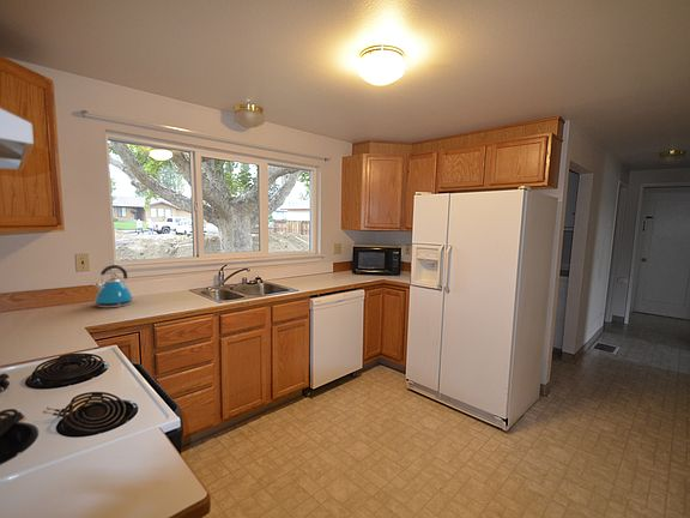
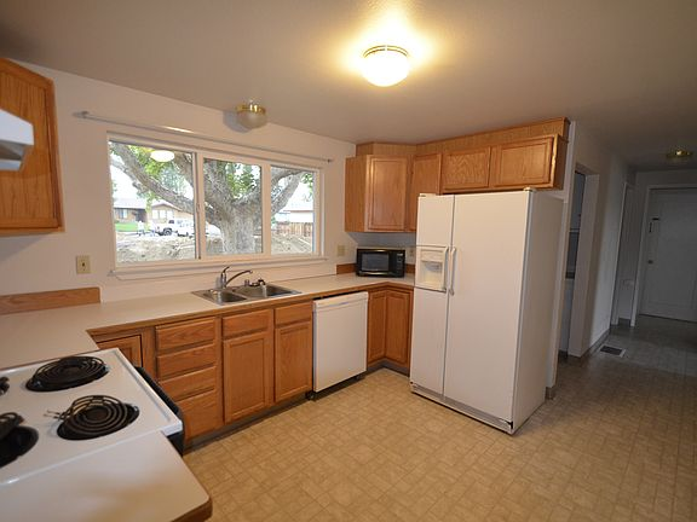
- kettle (114, 284)
